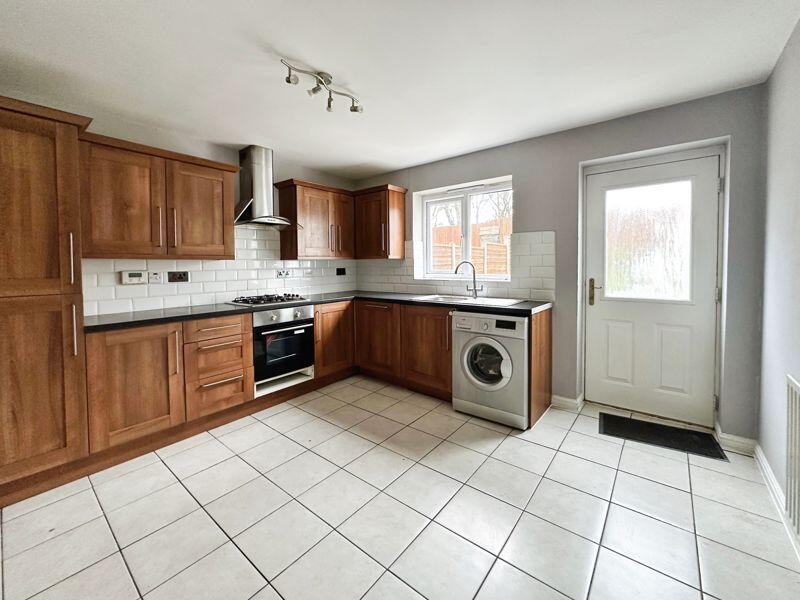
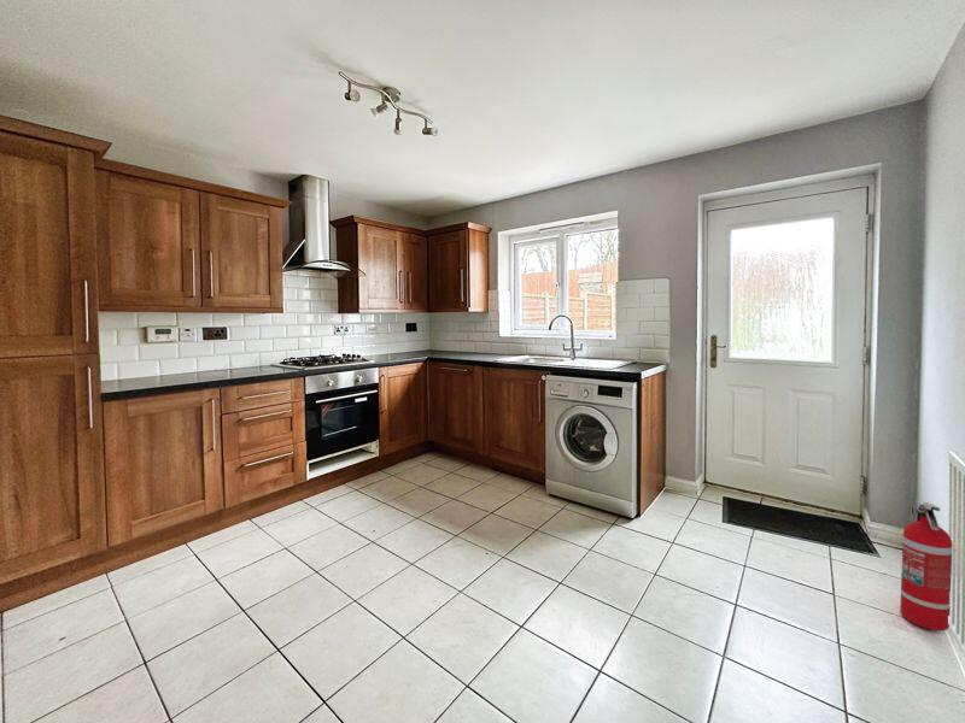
+ fire extinguisher (925, 559)
